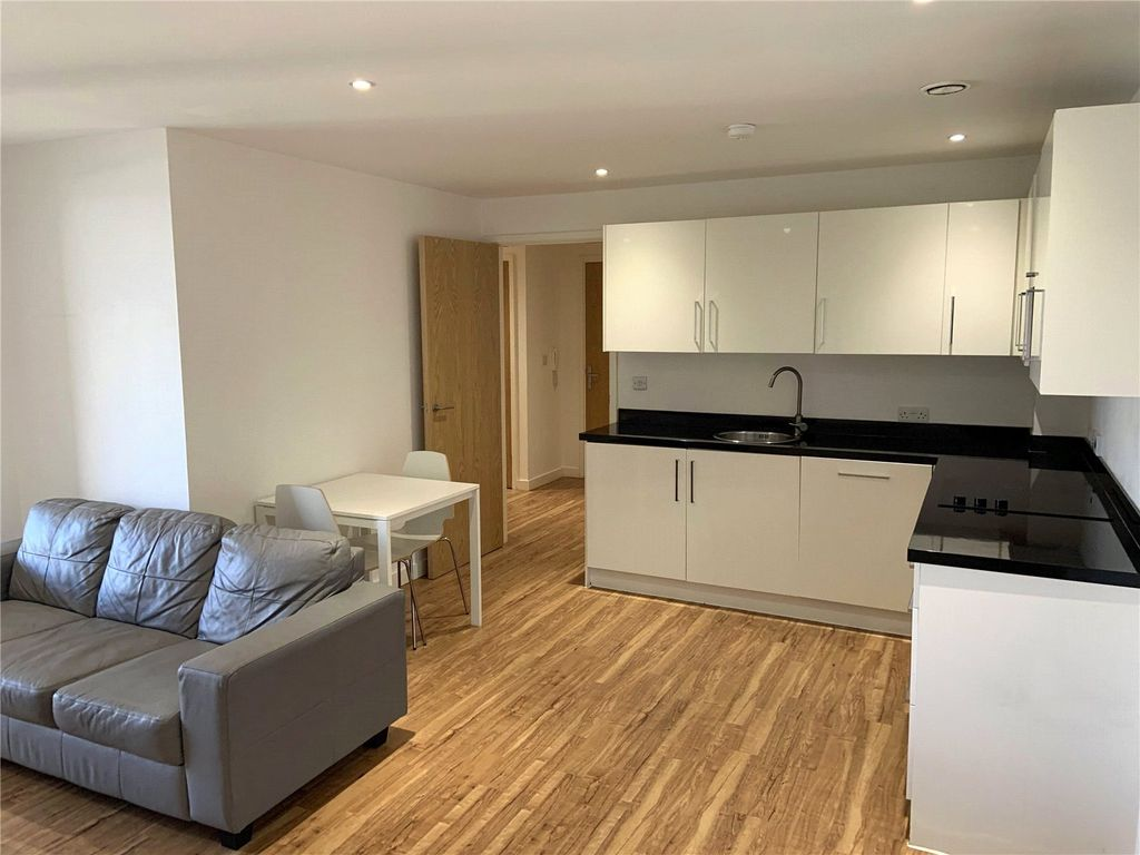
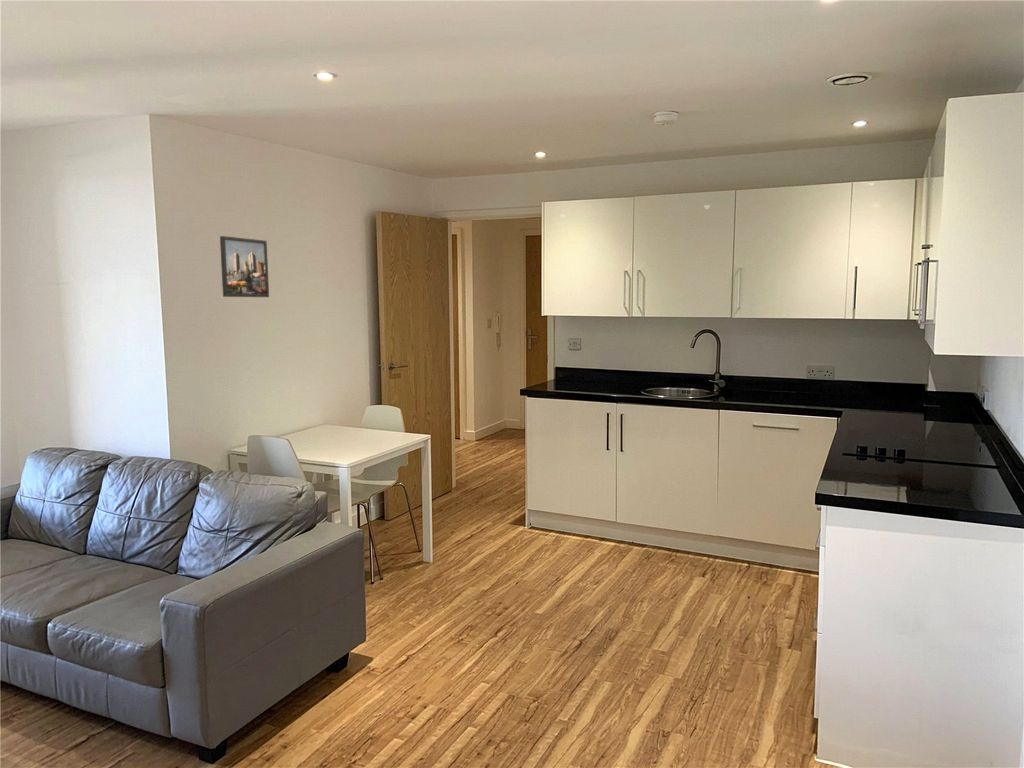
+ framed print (245, 267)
